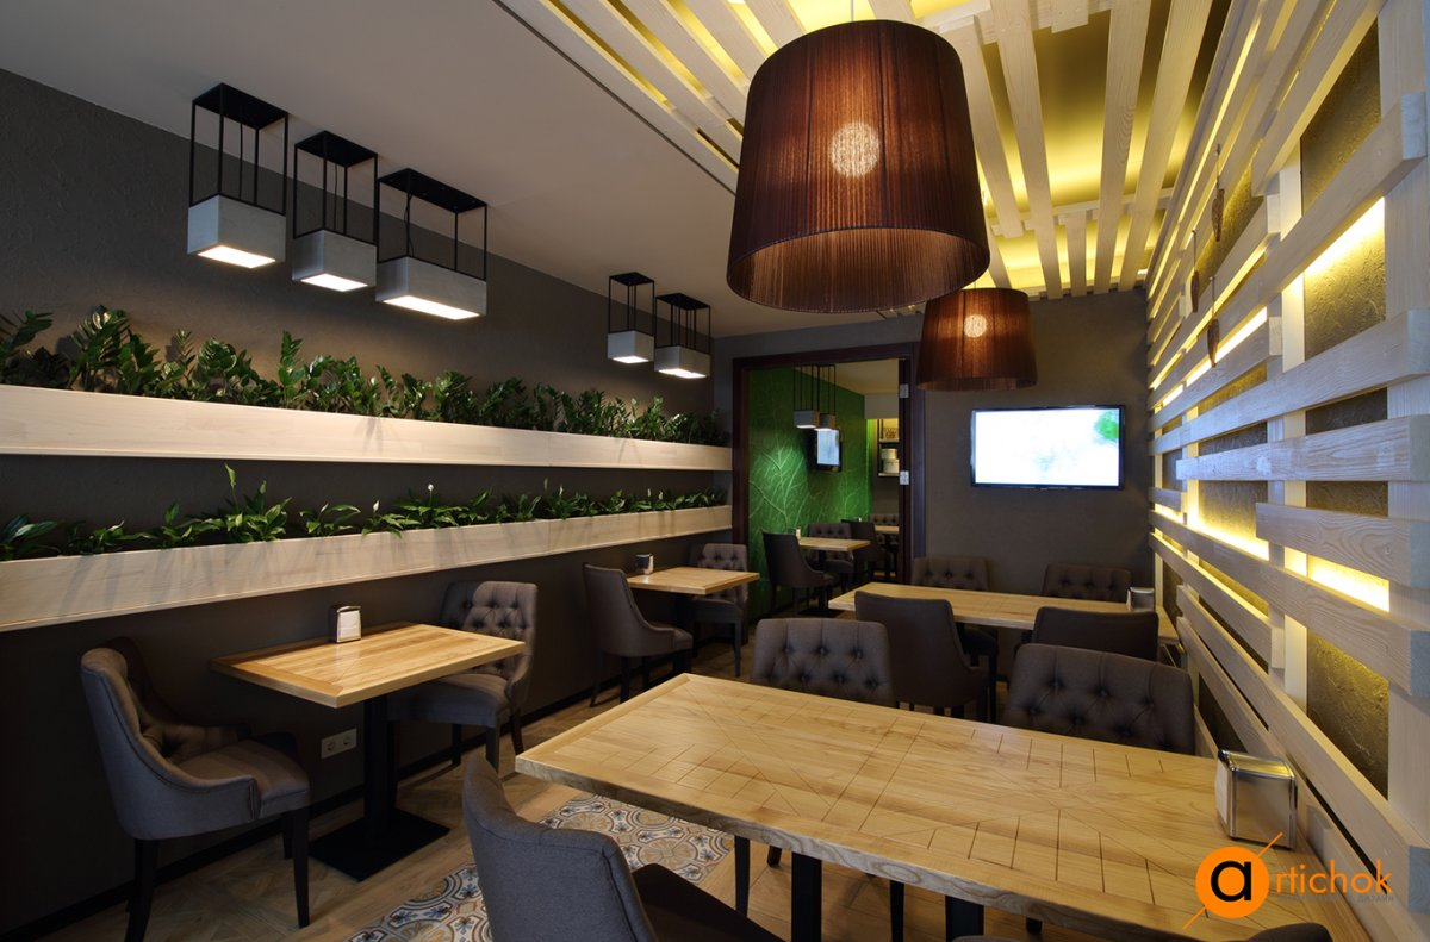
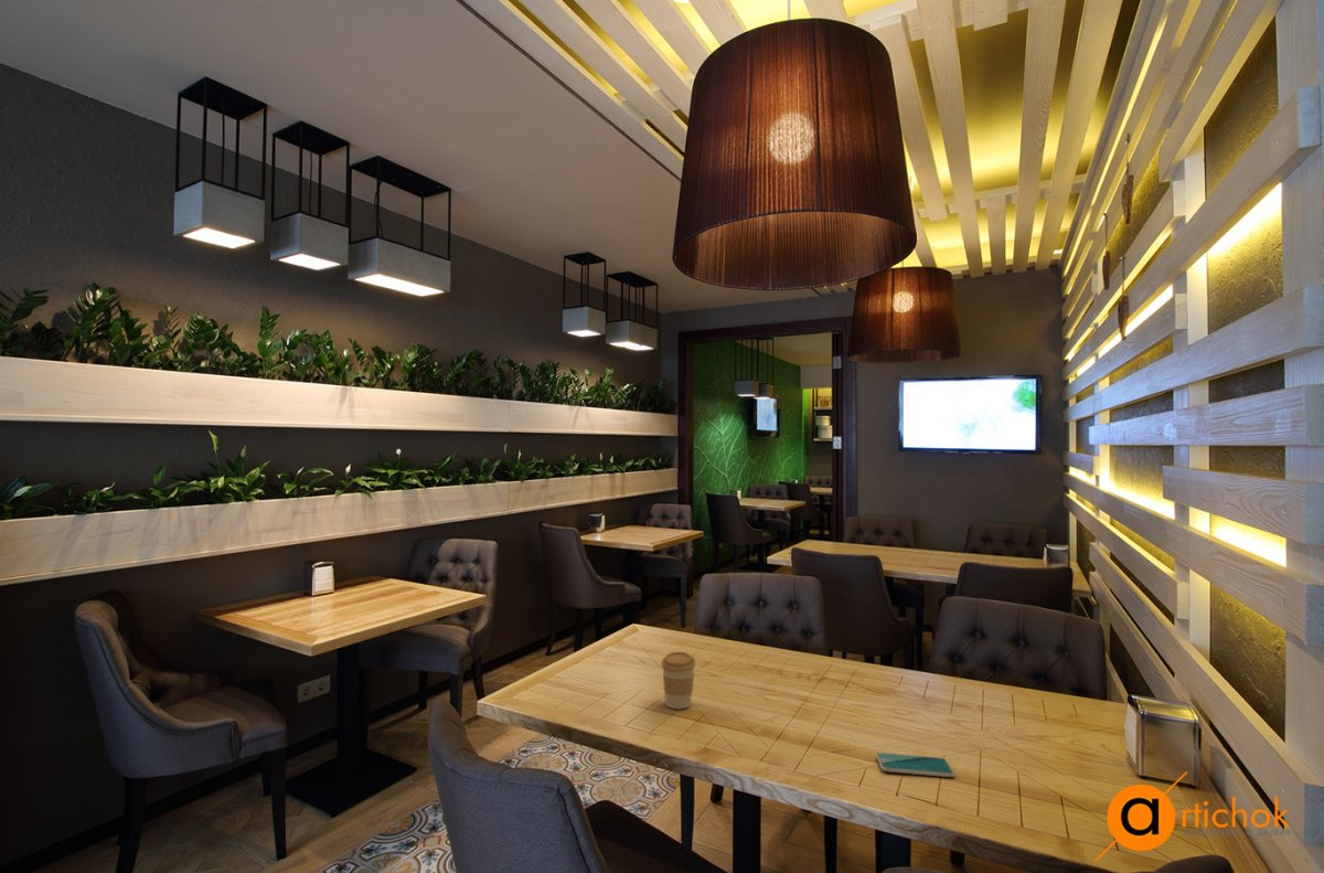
+ smartphone (914, 764)
+ coffee cup (677, 679)
